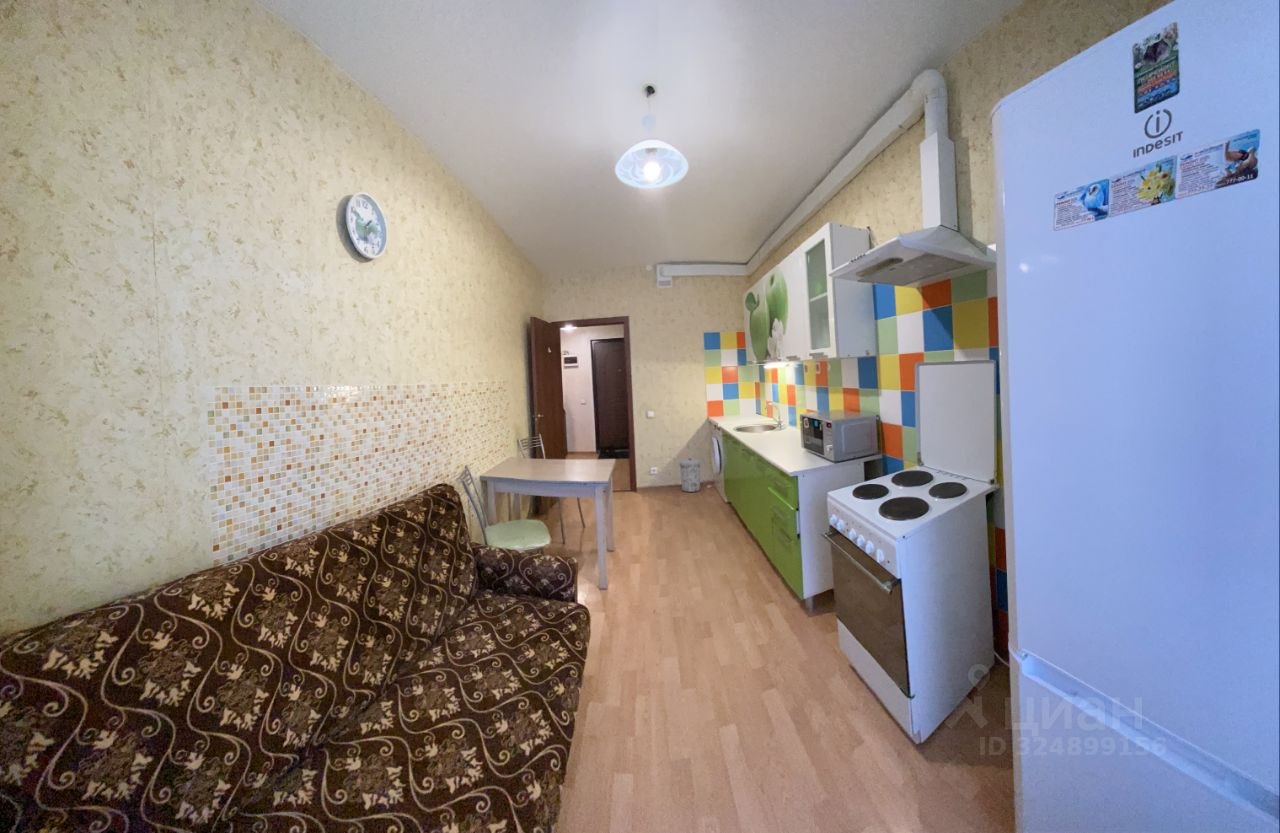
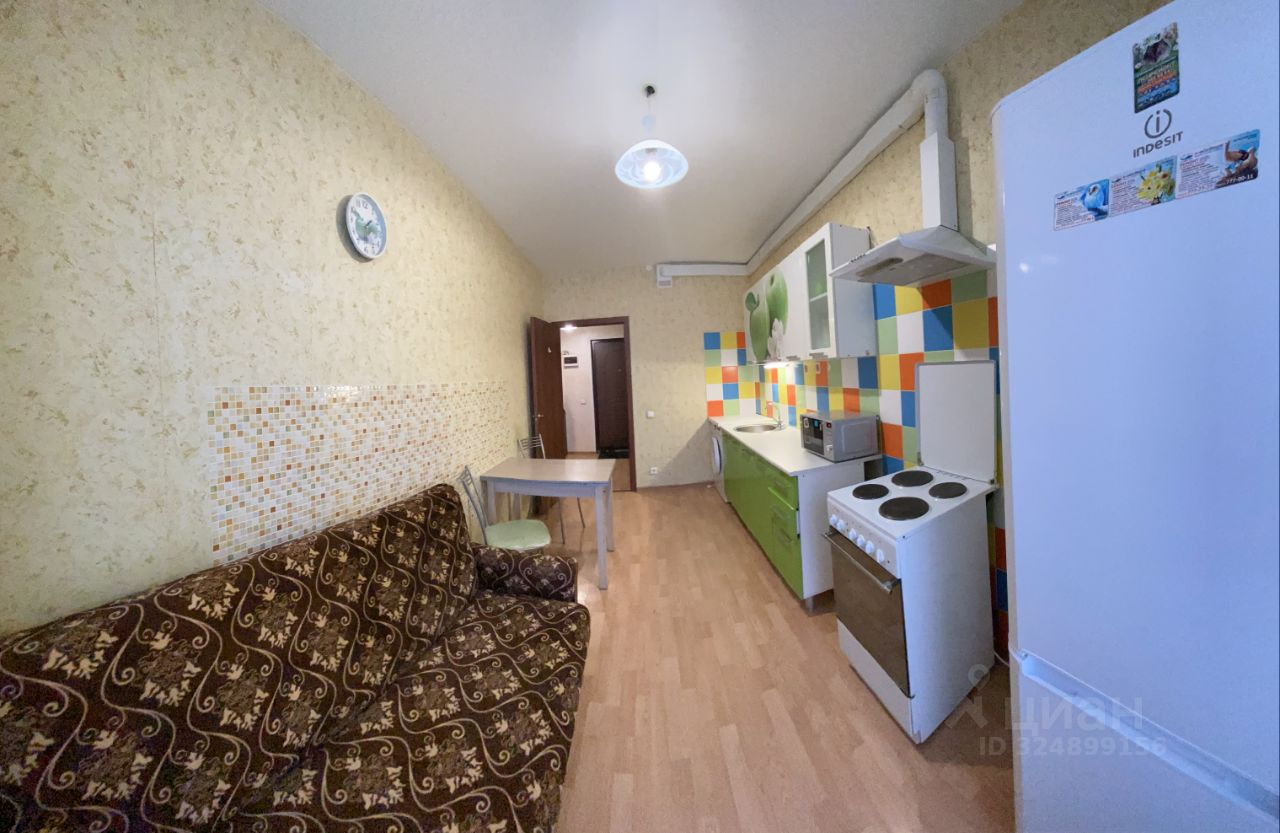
- trash can (690, 474)
